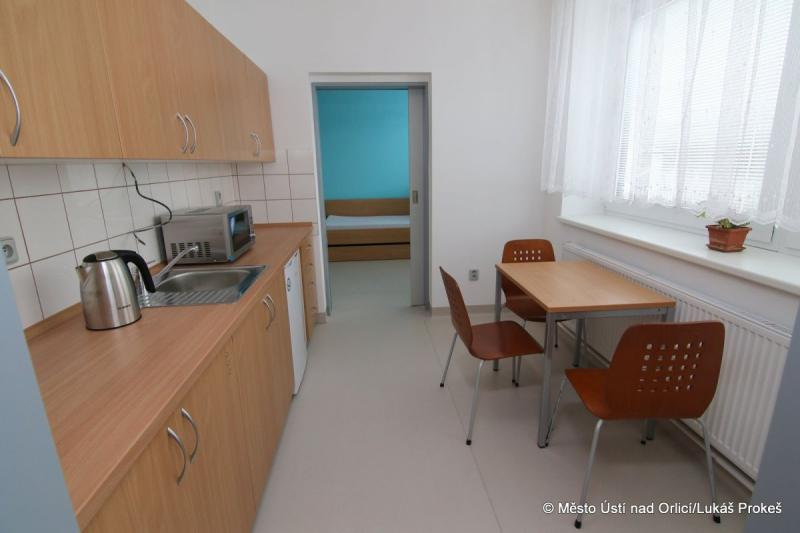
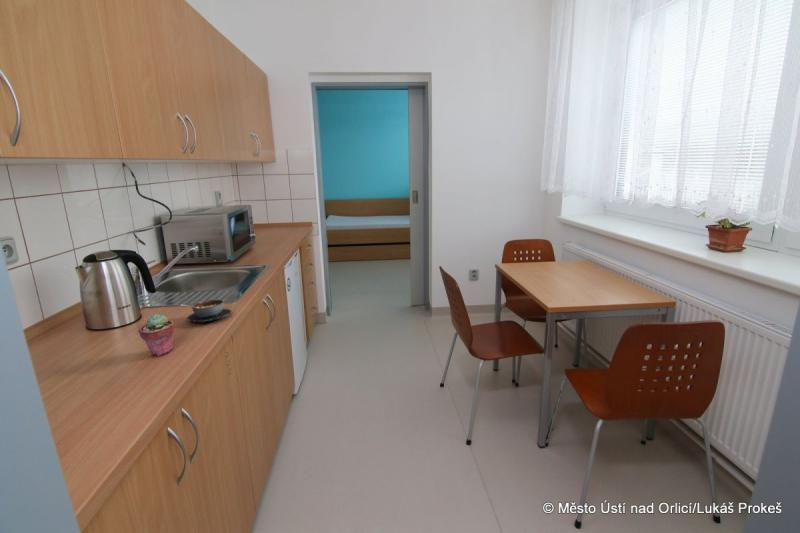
+ potted succulent (158, 333)
+ soup bowl (207, 308)
